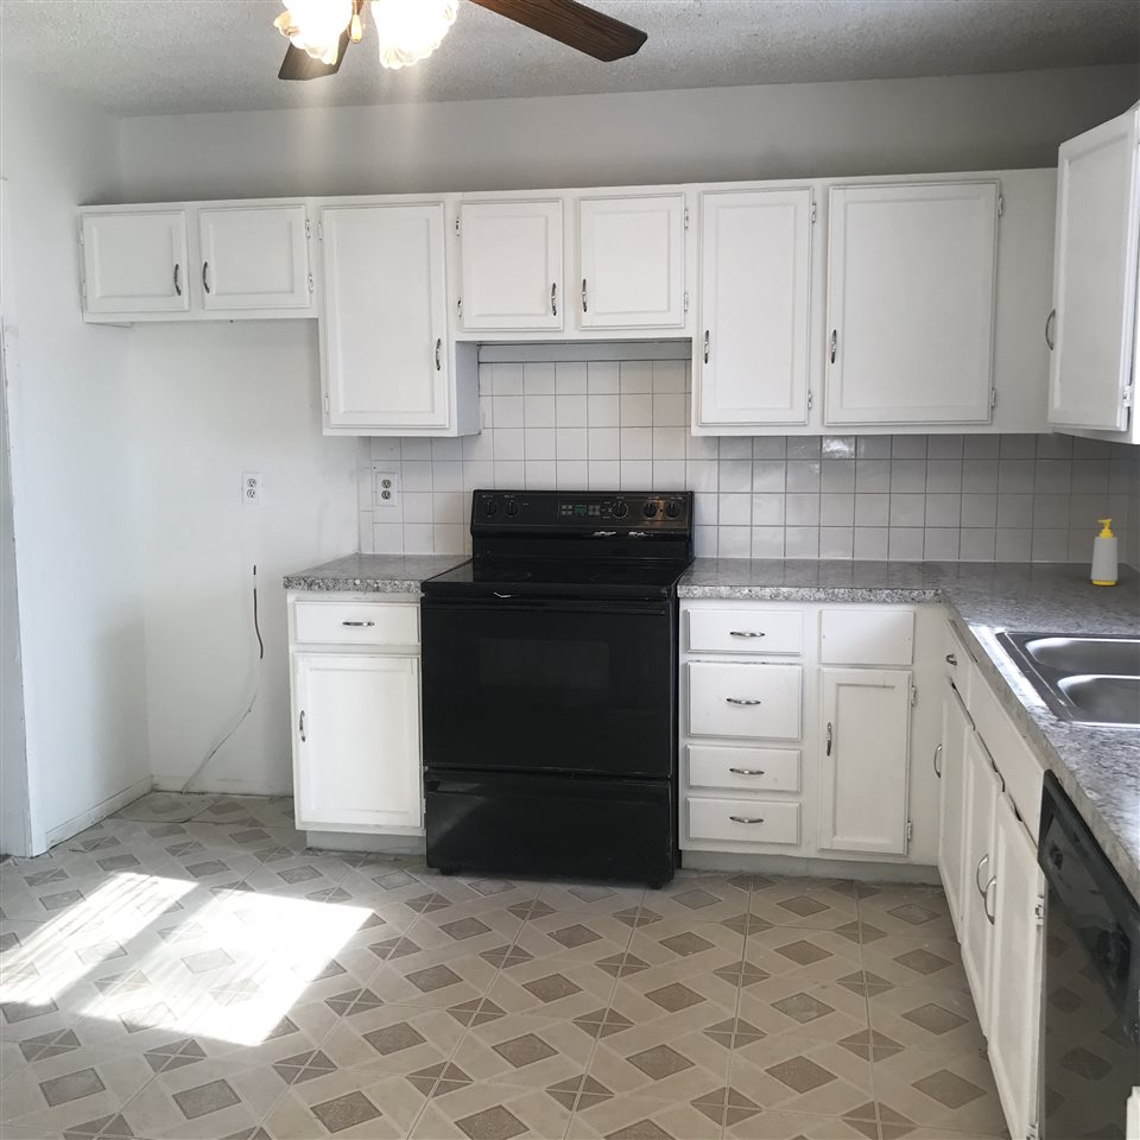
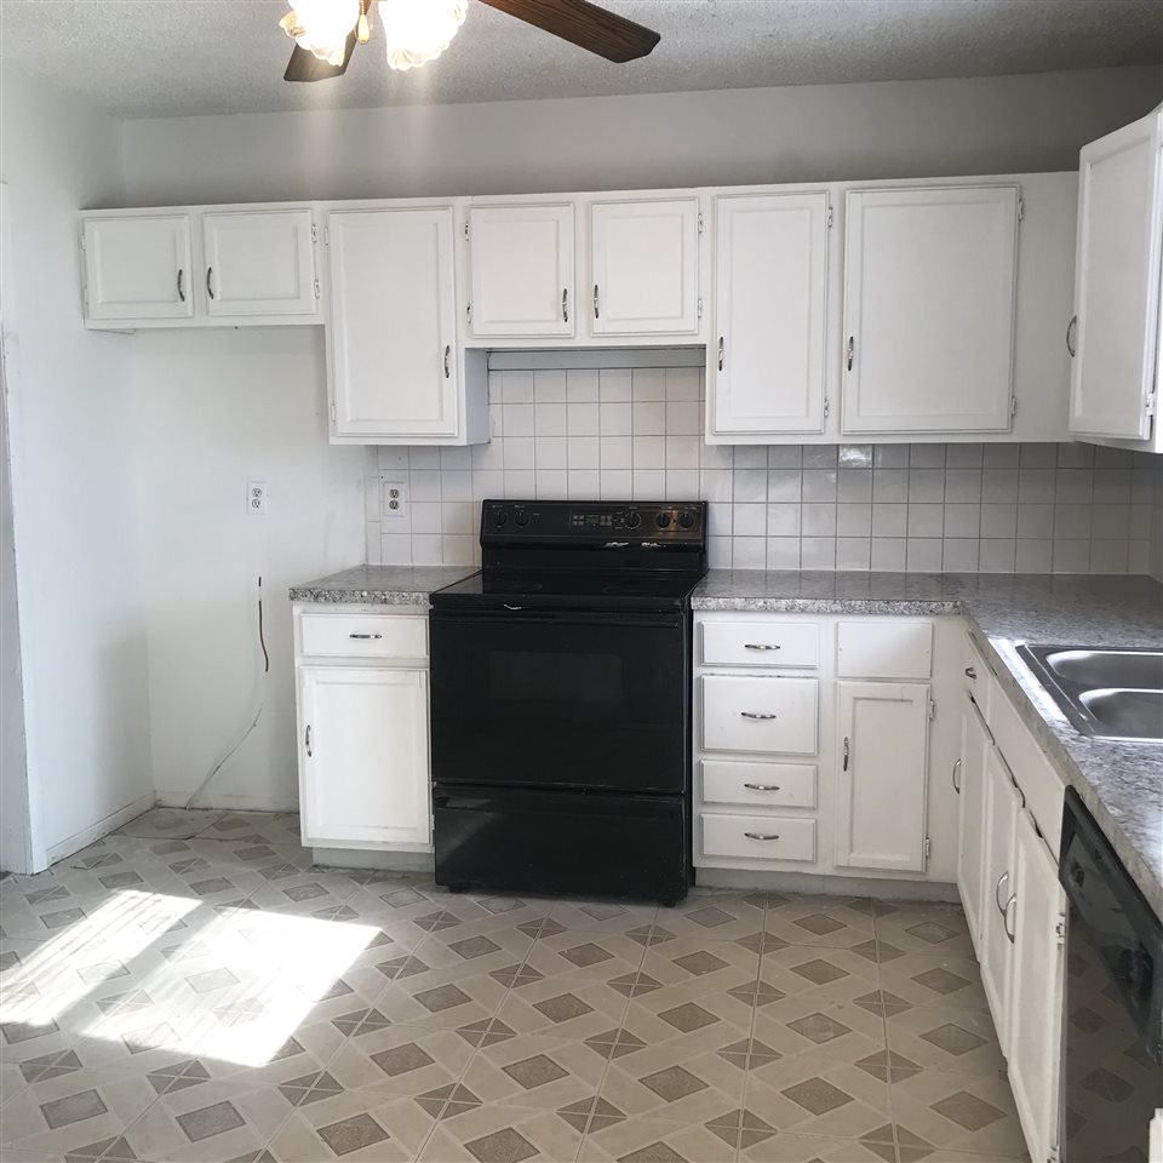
- soap bottle (1104, 551)
